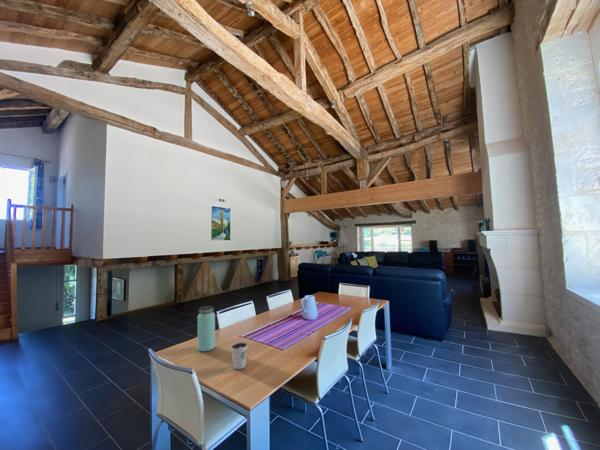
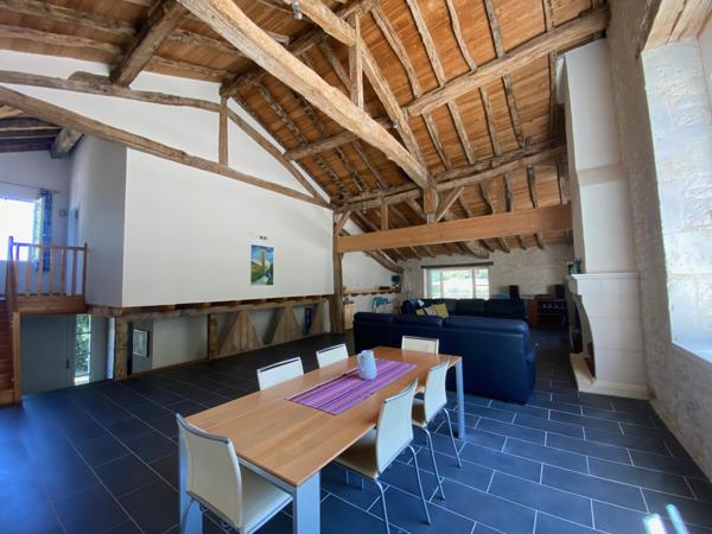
- dixie cup (239, 356)
- bottle (206, 327)
